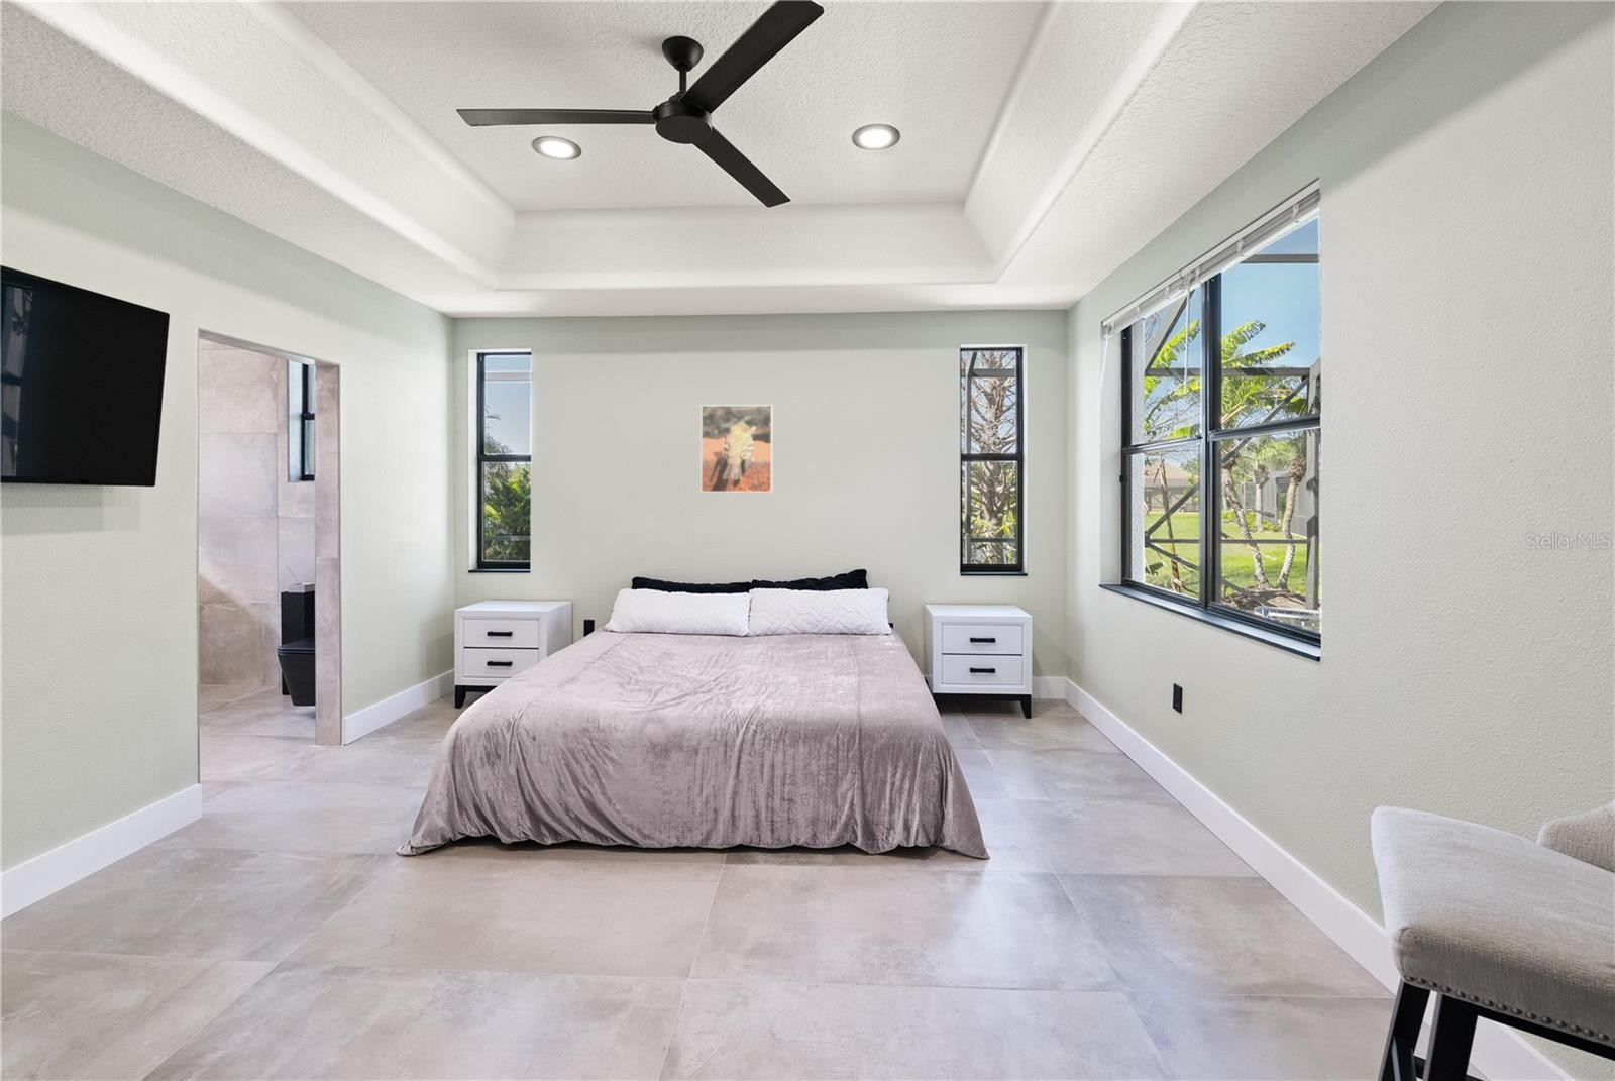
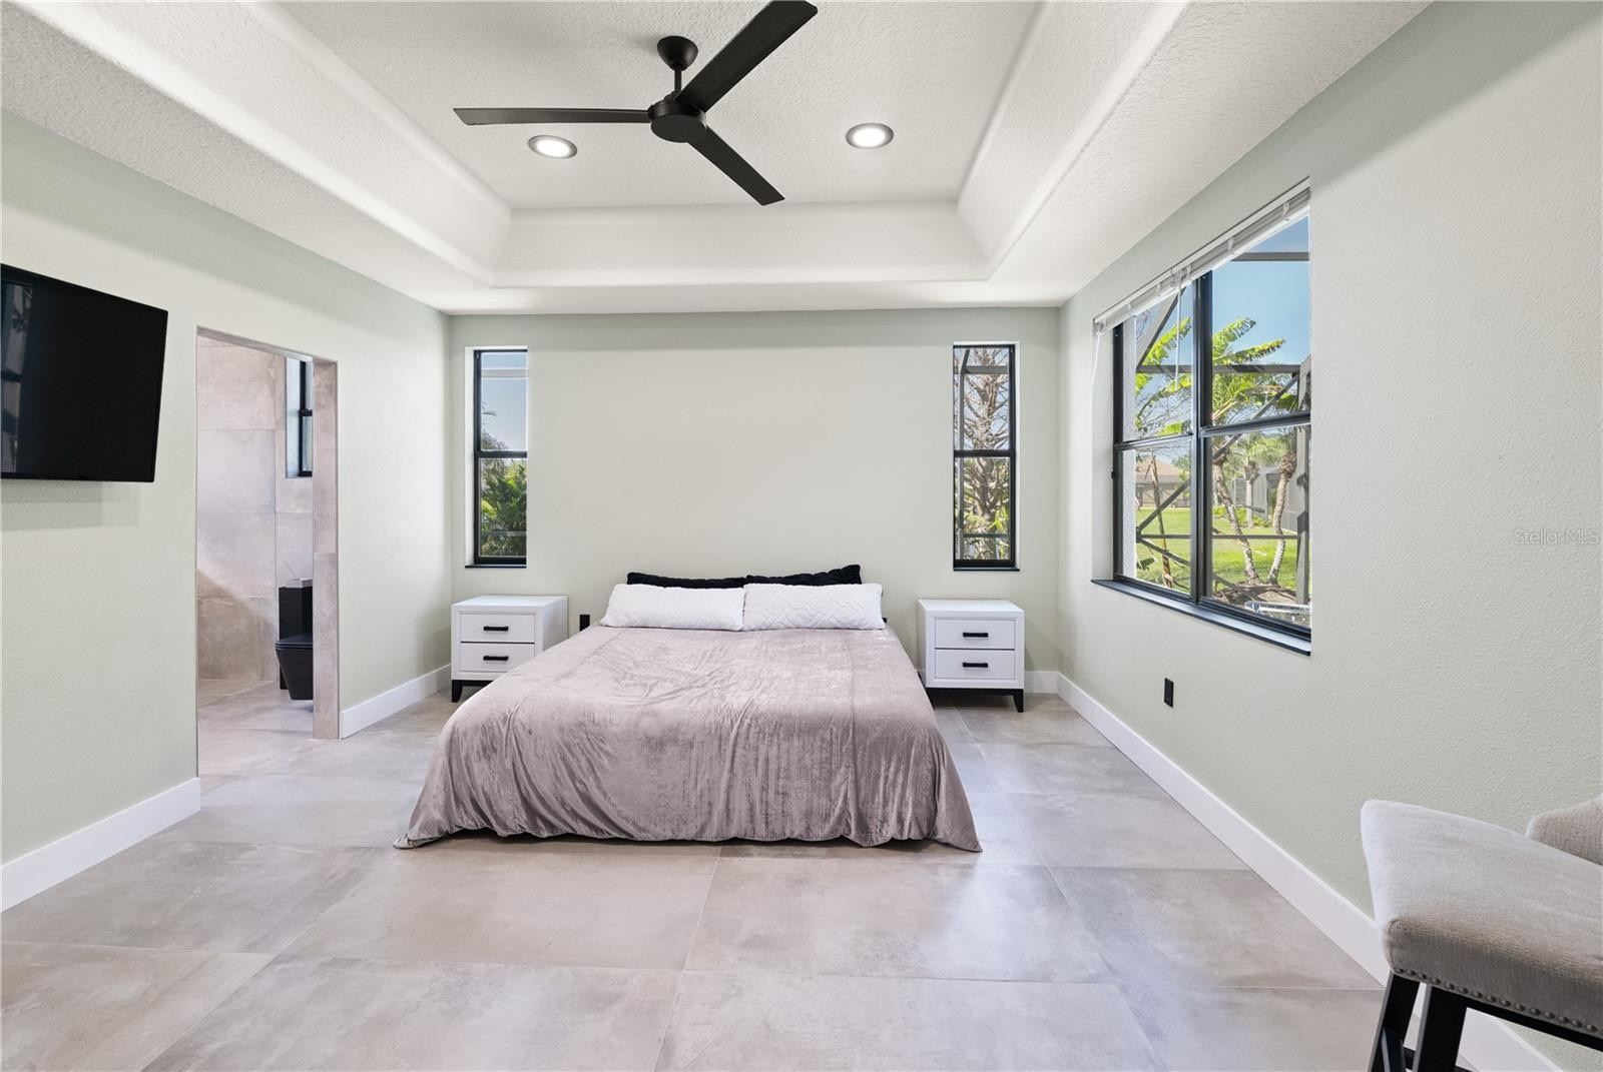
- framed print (736, 448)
